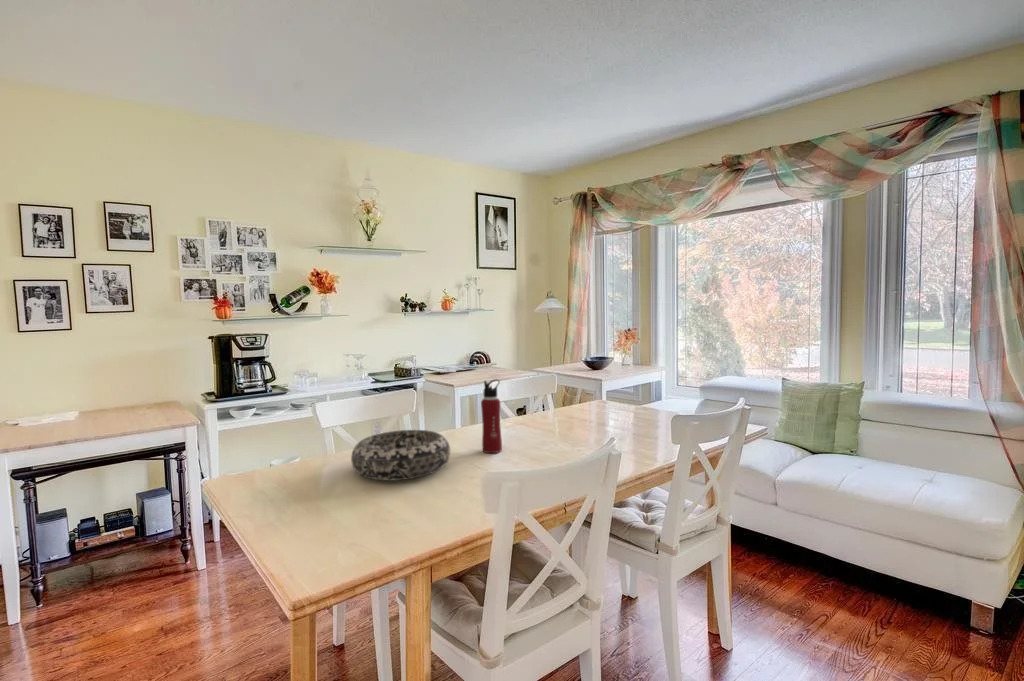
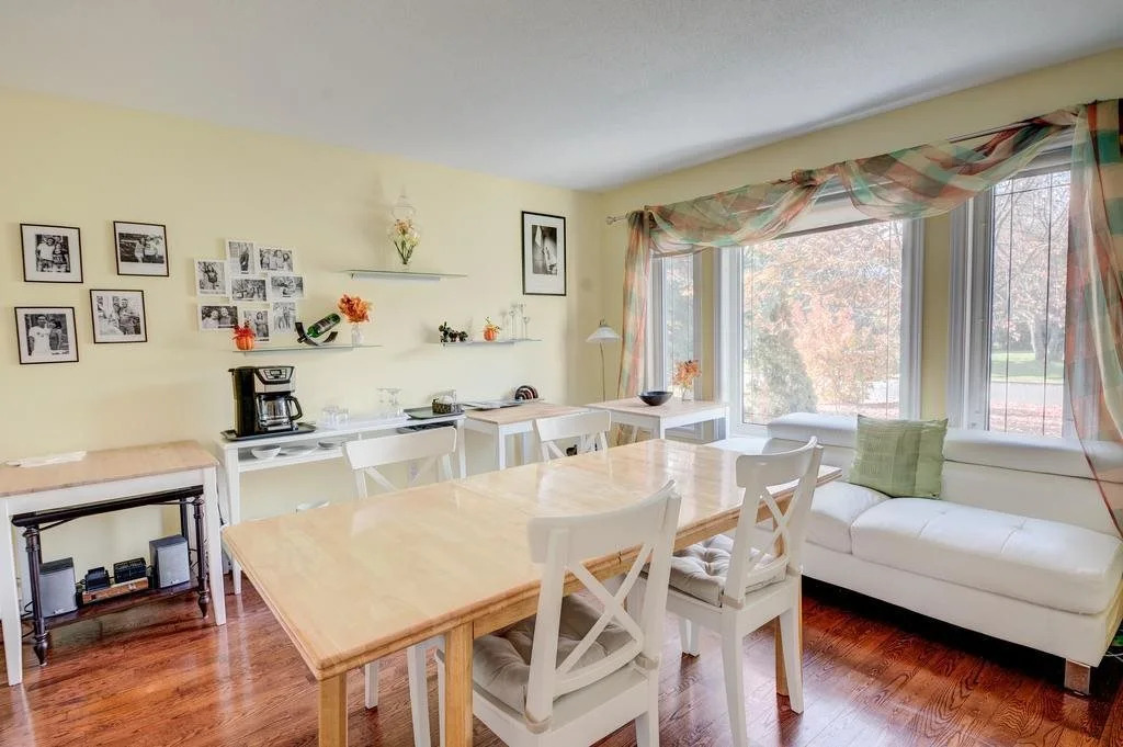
- decorative bowl (401, 454)
- water bottle (491, 415)
